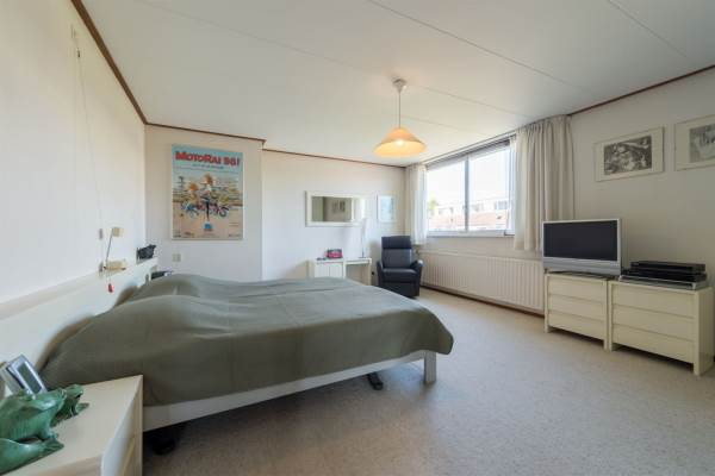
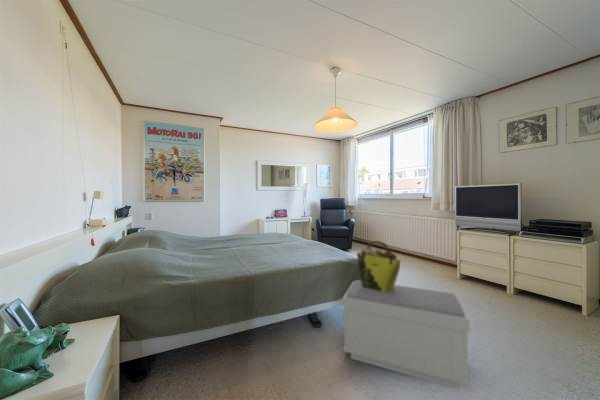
+ bench (400, 324)
+ tote bag (377, 263)
